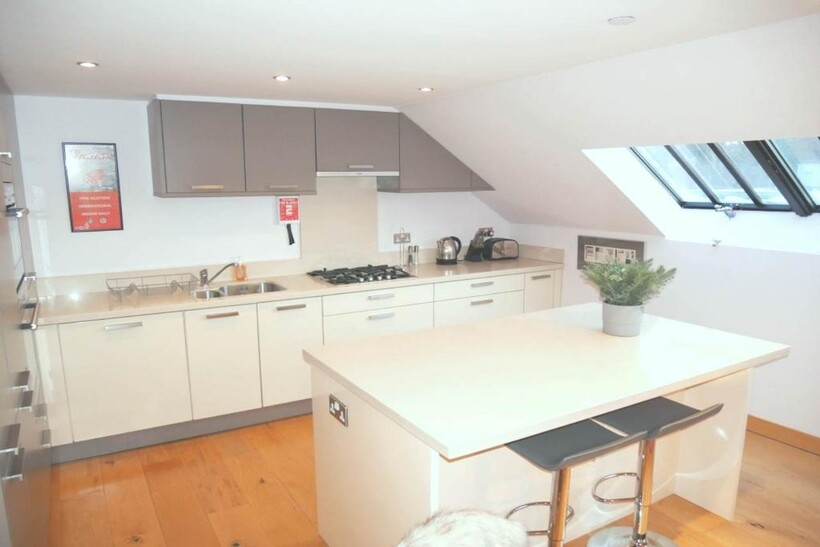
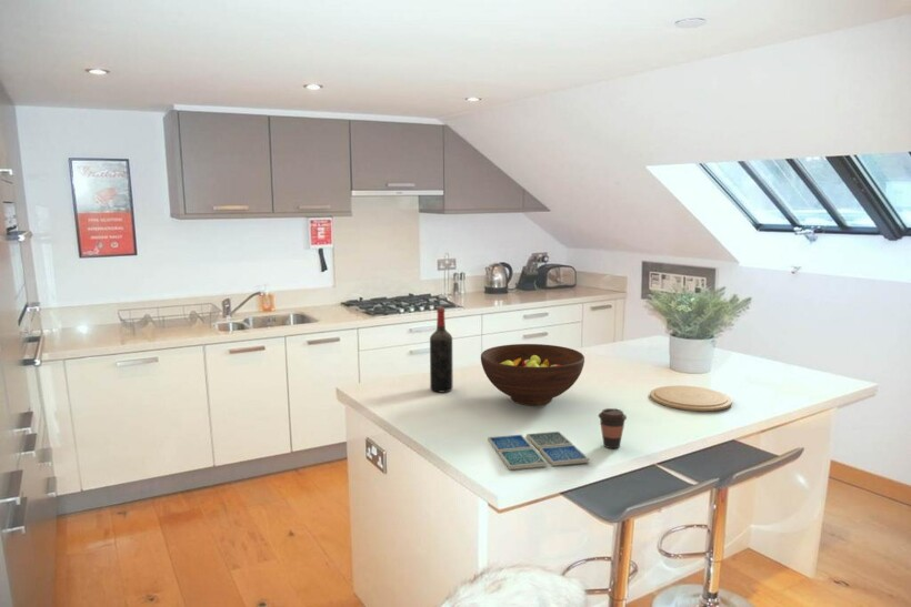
+ drink coaster (537, 448)
+ wine bottle (441, 348)
+ plate (690, 396)
+ fruit bowl (531, 377)
+ coffee cup (611, 428)
